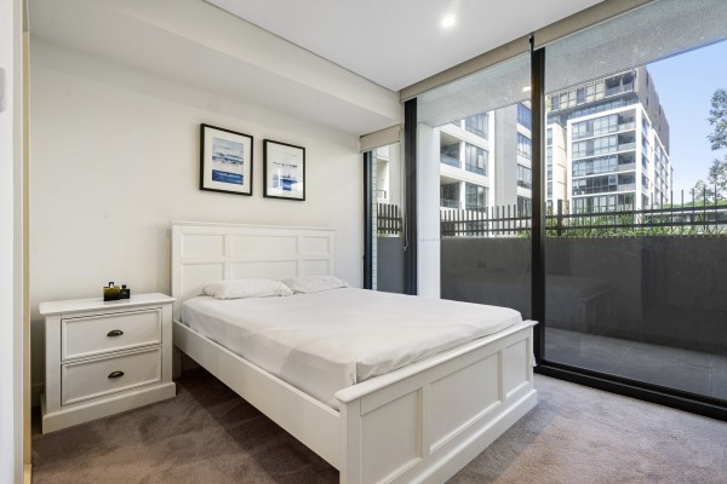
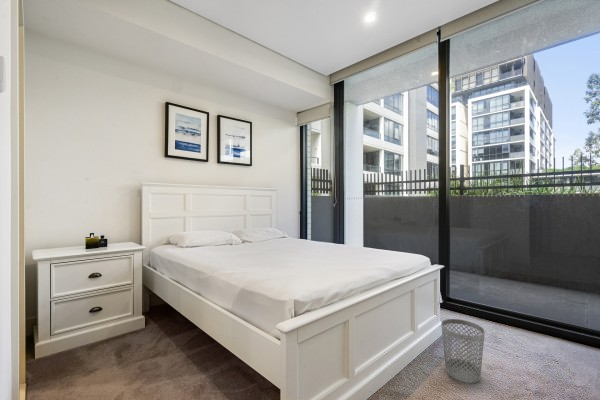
+ wastebasket (462, 350)
